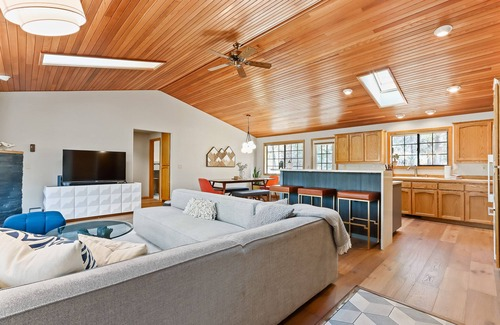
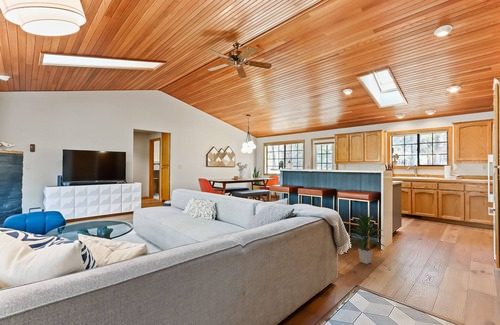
+ indoor plant (364, 237)
